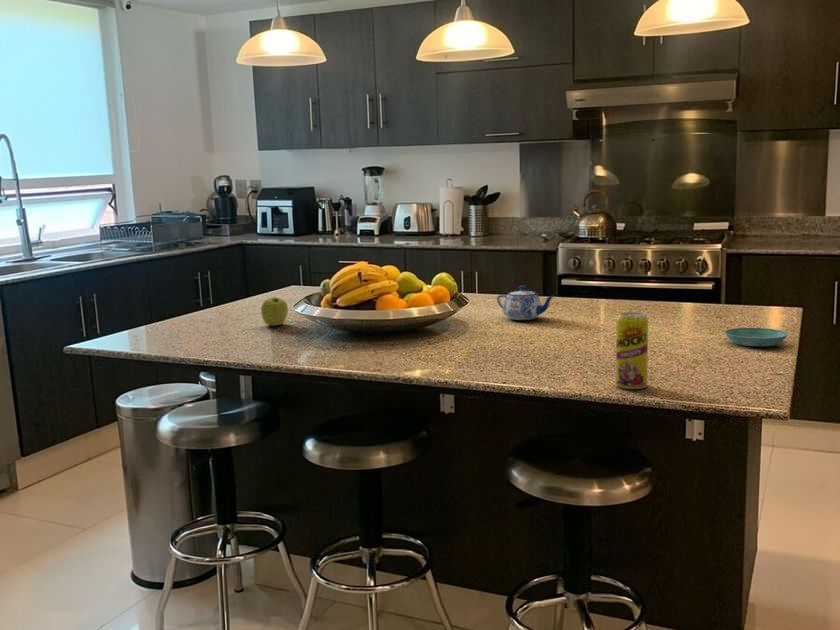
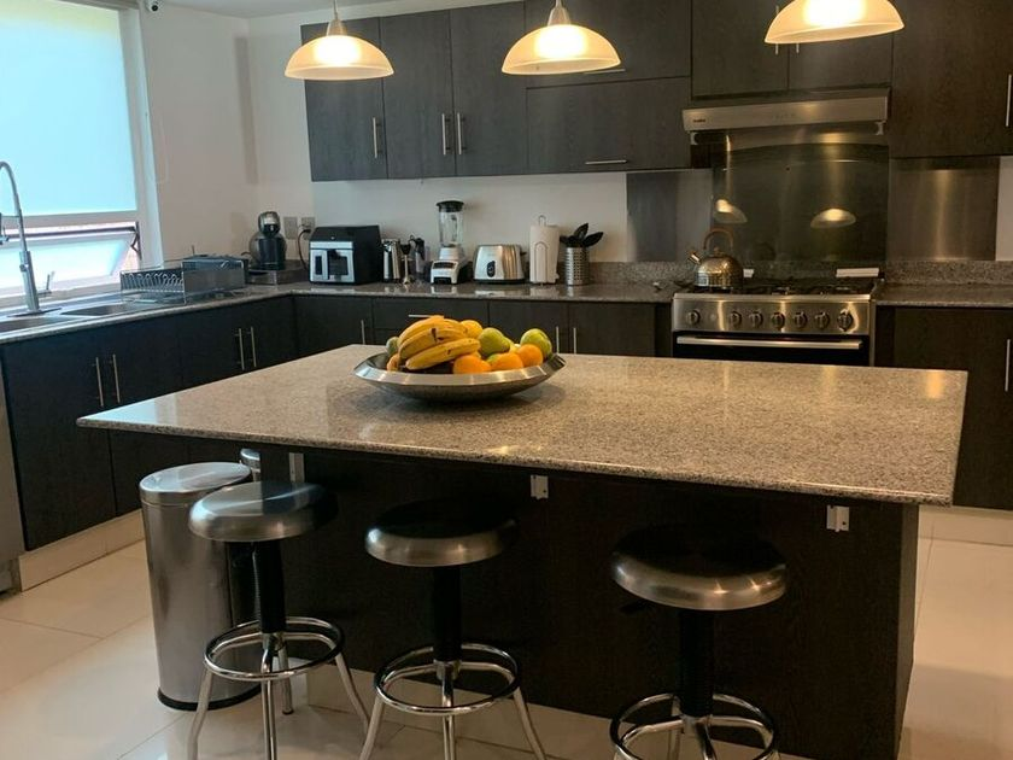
- beverage can (631, 350)
- saucer (755, 337)
- teapot (525, 302)
- apple (274, 308)
